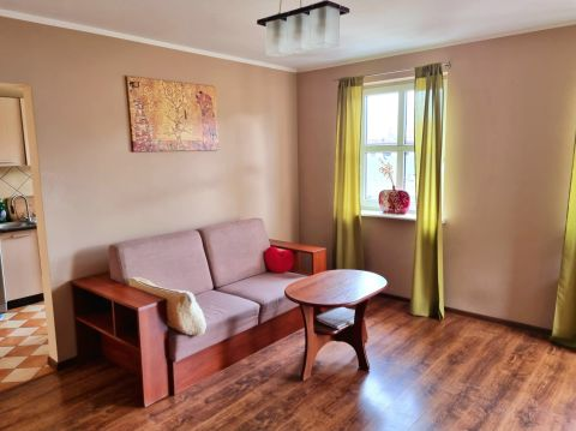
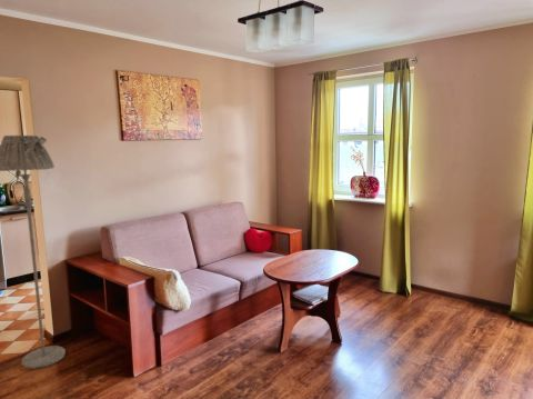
+ floor lamp (32, 251)
